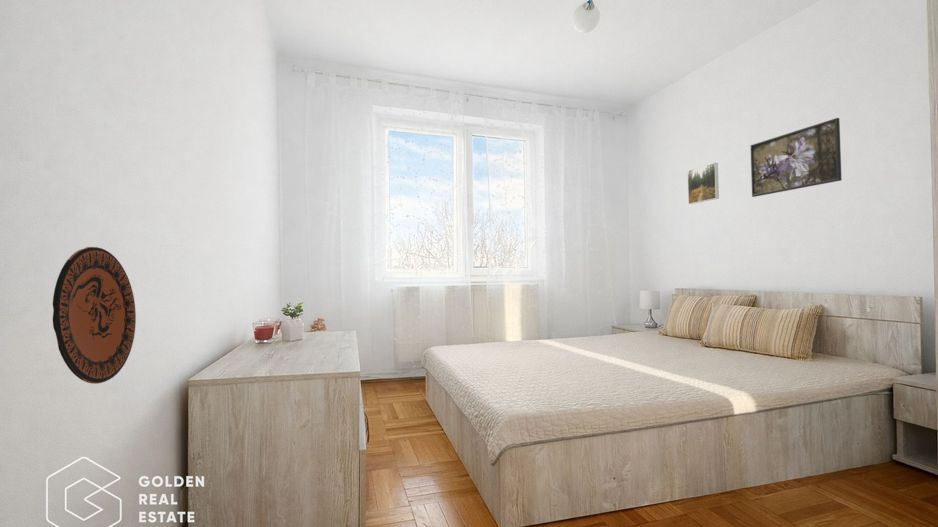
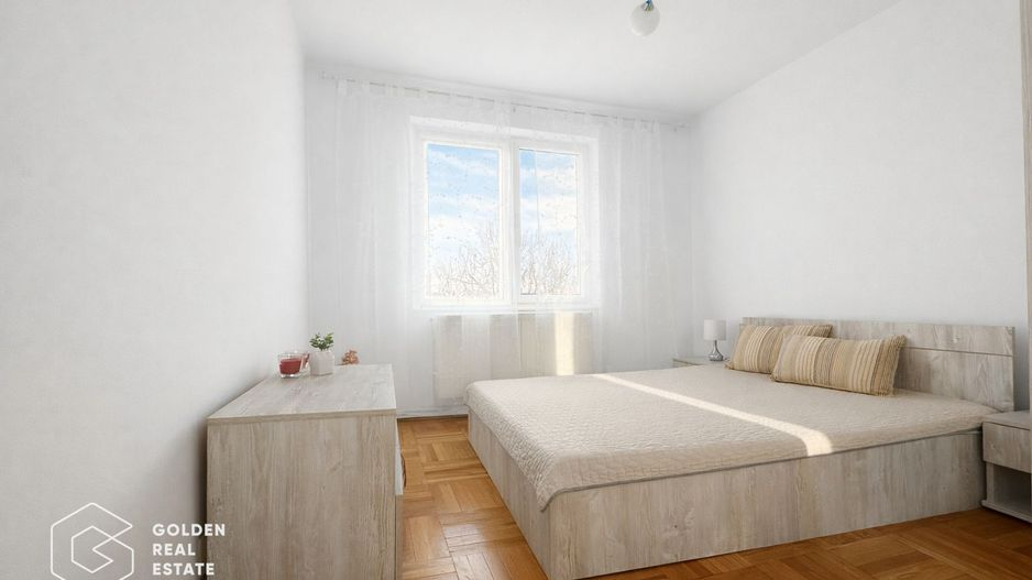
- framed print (791, 161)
- decorative plate (97, 314)
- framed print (702, 184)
